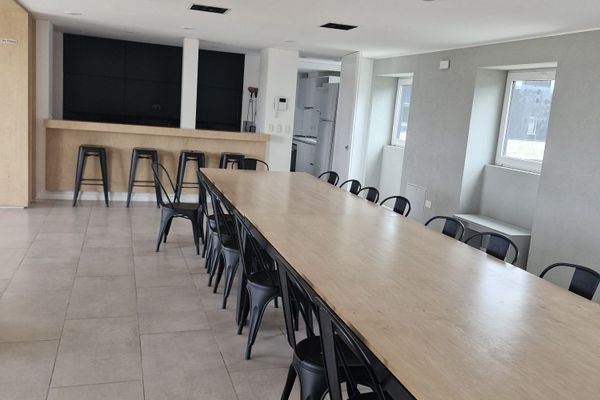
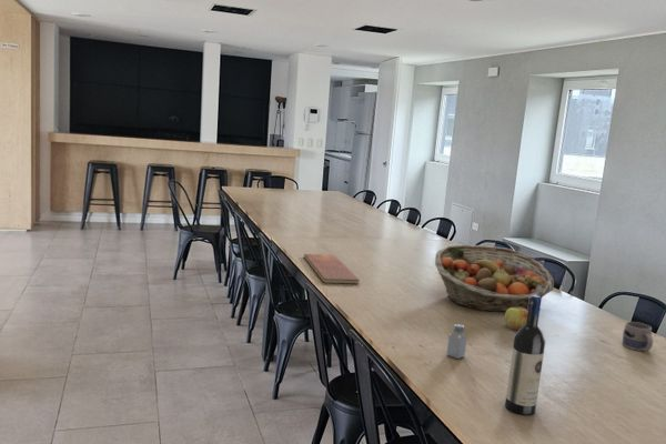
+ saltshaker (457, 340)
+ apple (516, 317)
+ wine bottle (527, 352)
+ fruit basket (492, 278)
+ mug (639, 337)
+ chopping board (329, 266)
